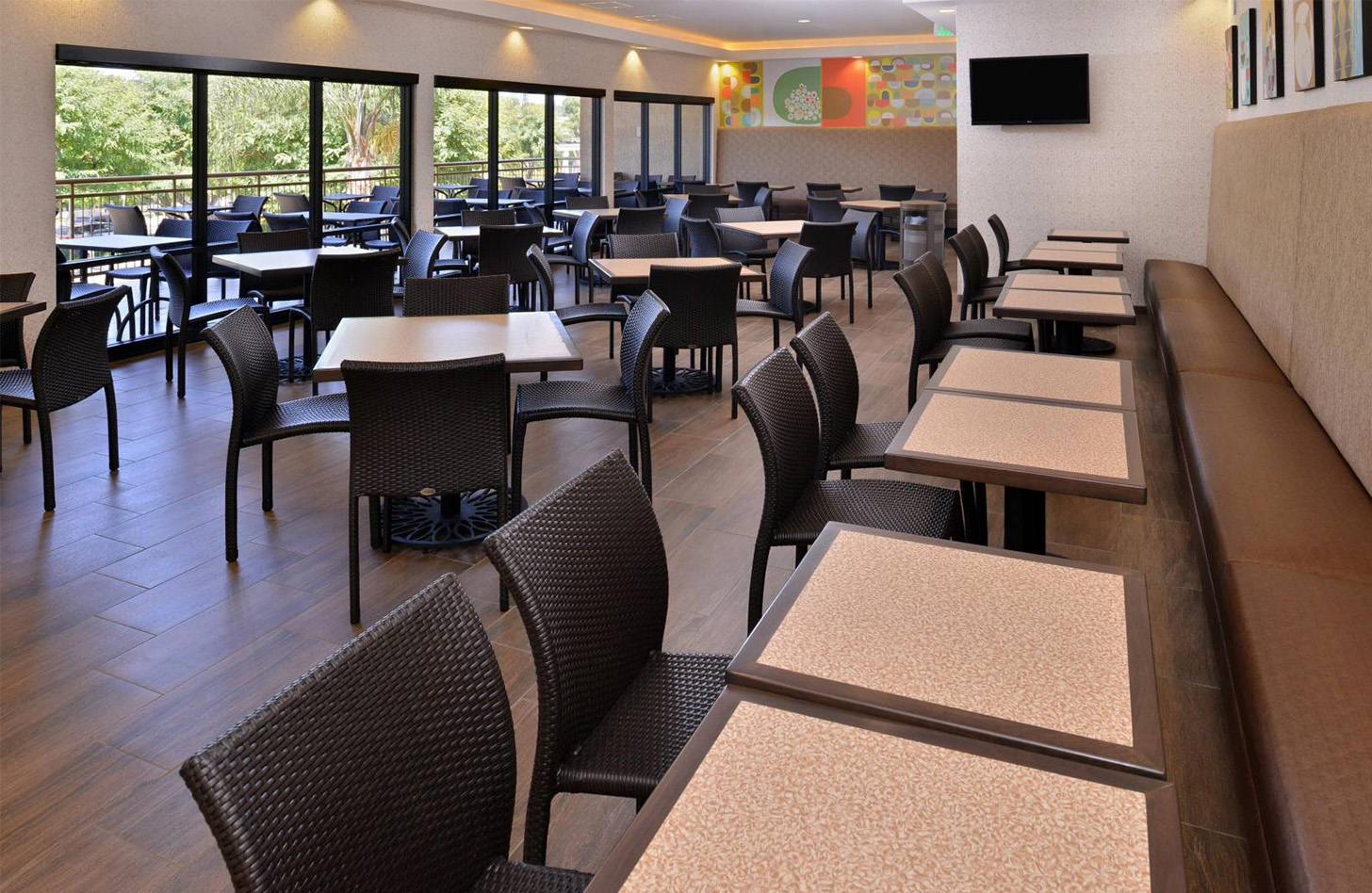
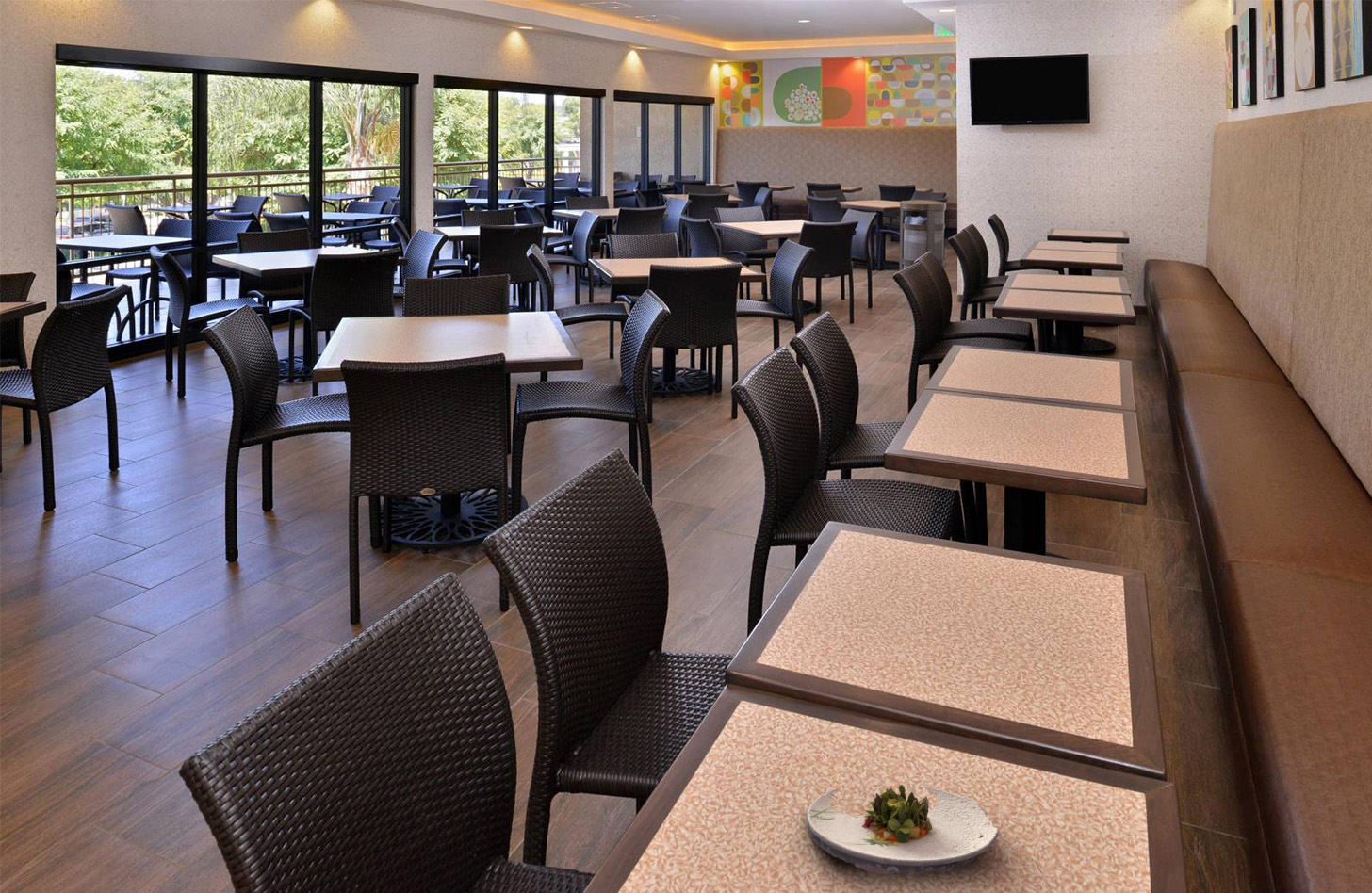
+ salad plate (897, 811)
